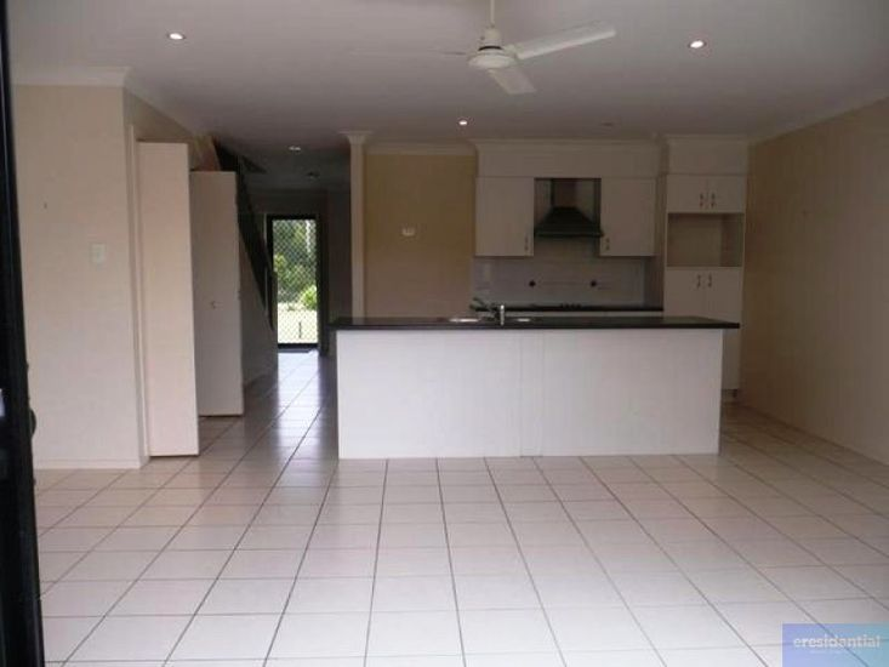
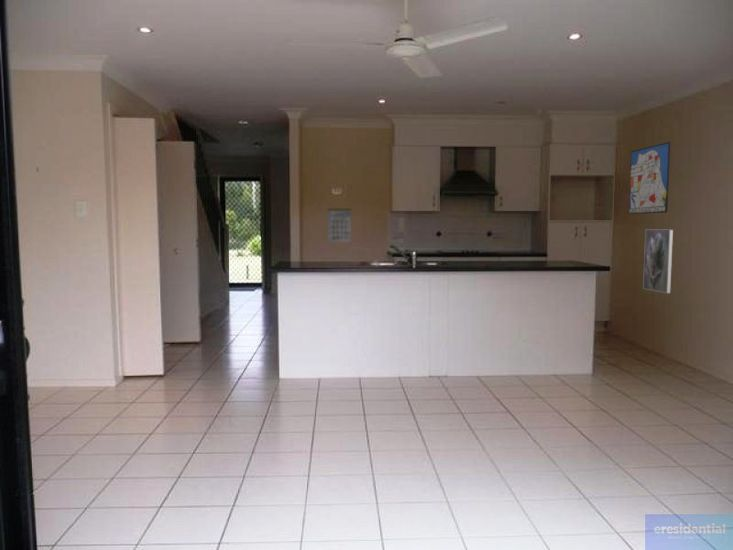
+ calendar (339, 221)
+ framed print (657, 260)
+ wall art (648, 180)
